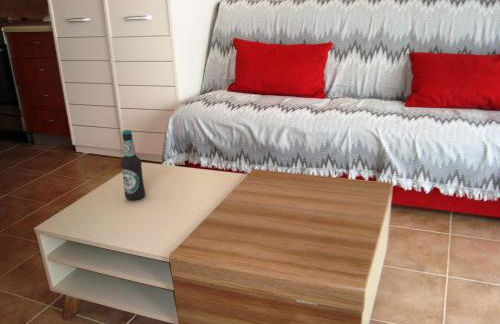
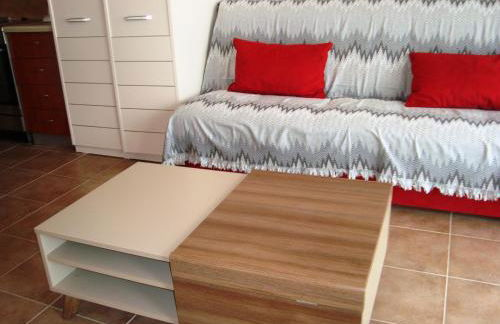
- bottle (131, 165)
